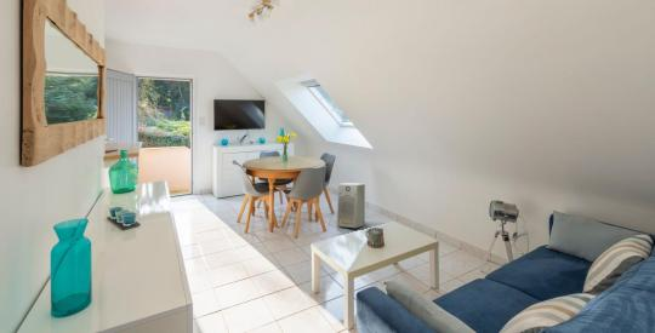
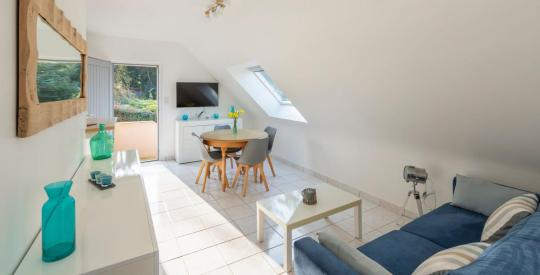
- fan (352, 203)
